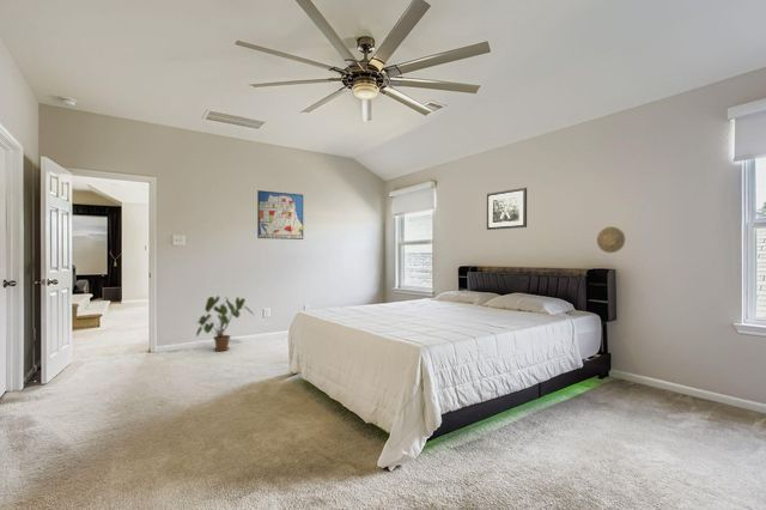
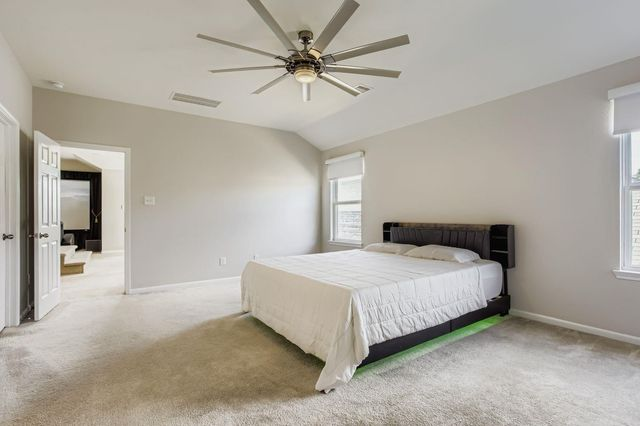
- wall art (505, 210)
- wall art (281, 215)
- house plant (224, 321)
- decorative plate (609, 239)
